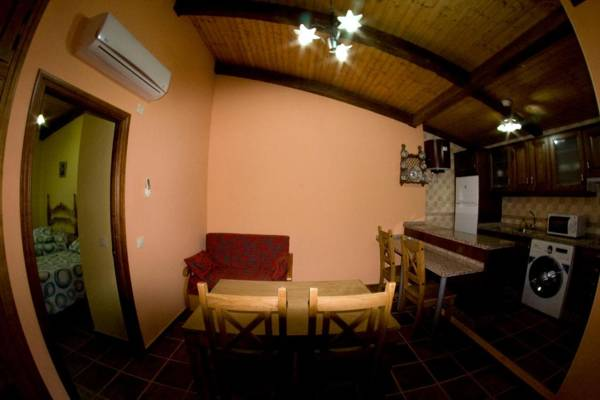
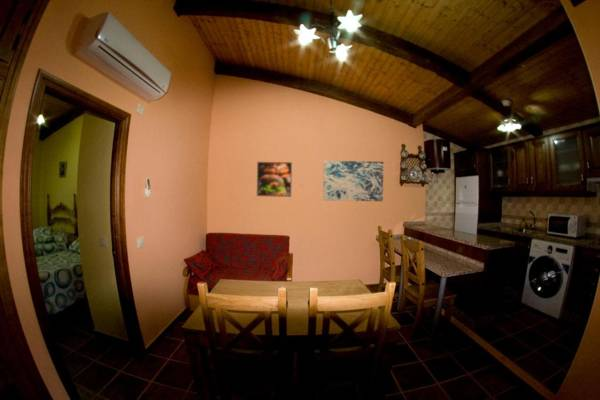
+ wall art (353, 181)
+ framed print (274, 179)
